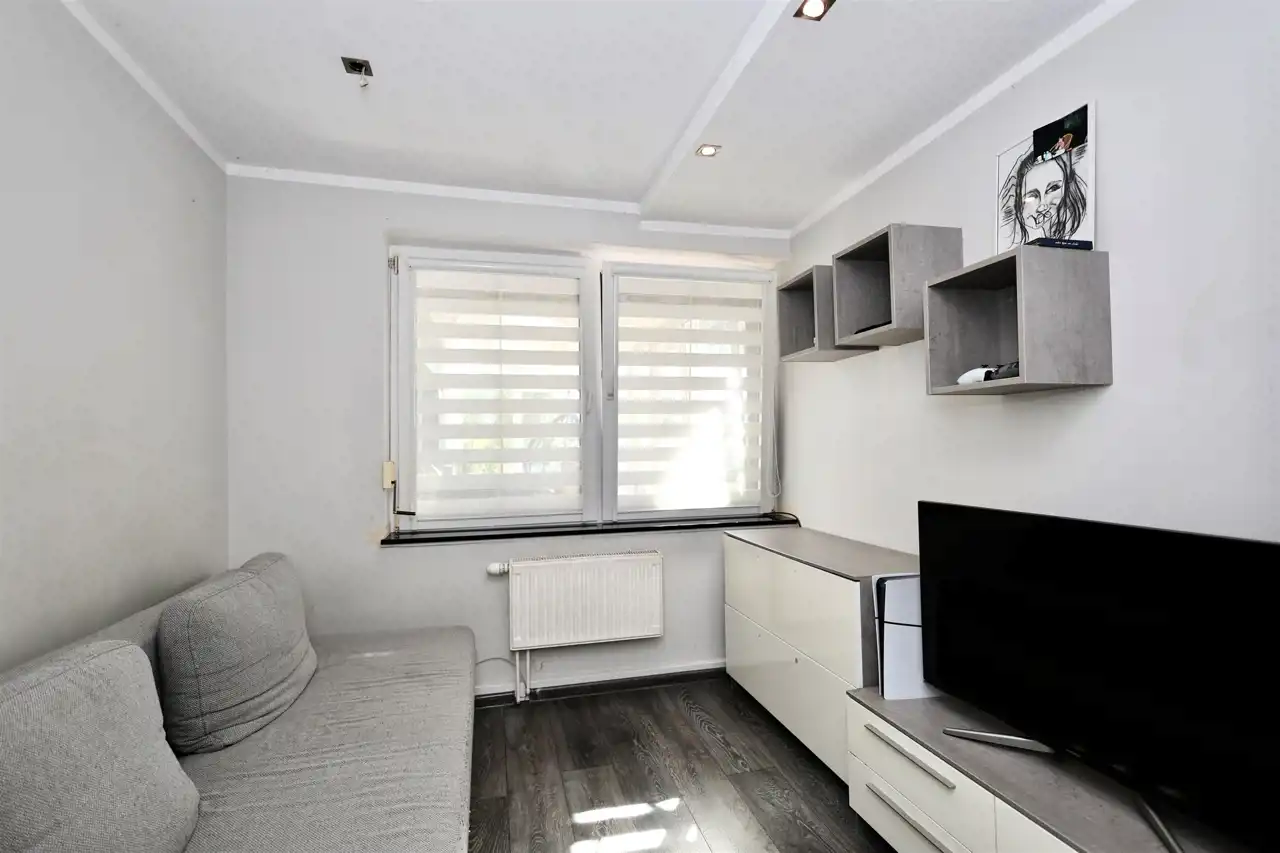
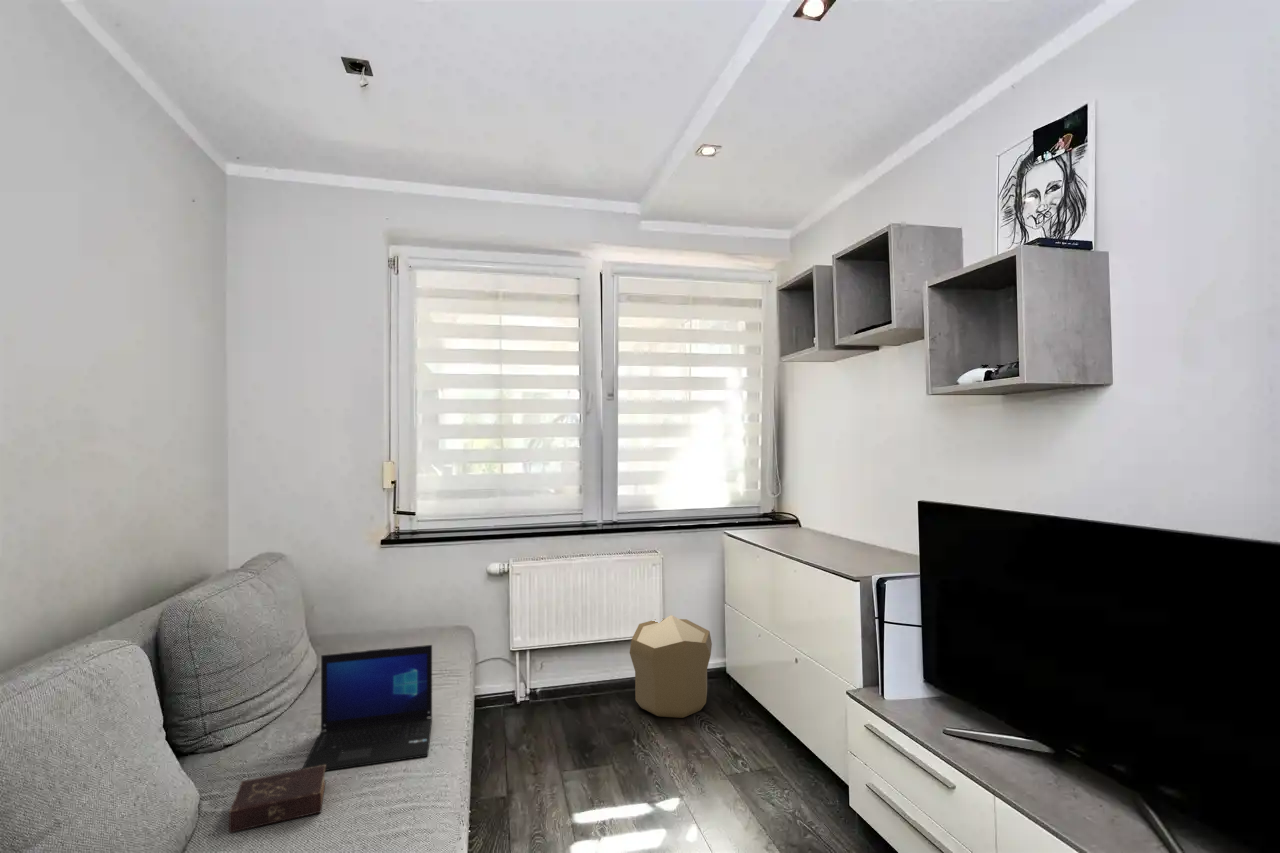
+ laptop (372, 704)
+ book (280, 796)
+ pouf (671, 659)
